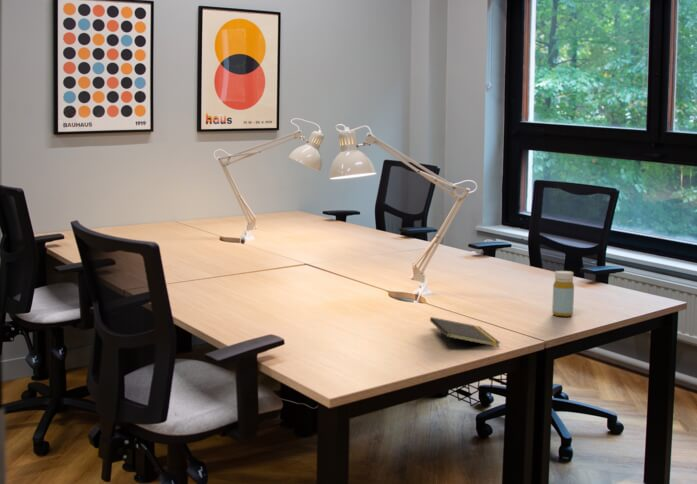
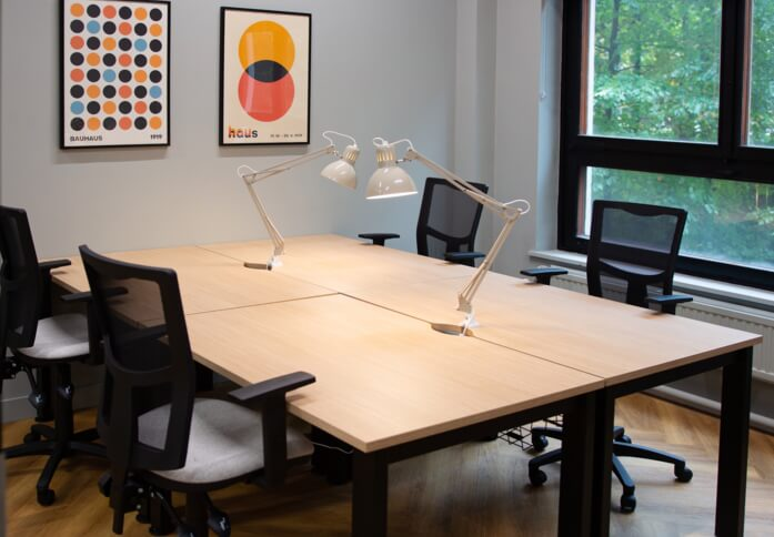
- bottle (563, 293)
- notepad (463, 331)
